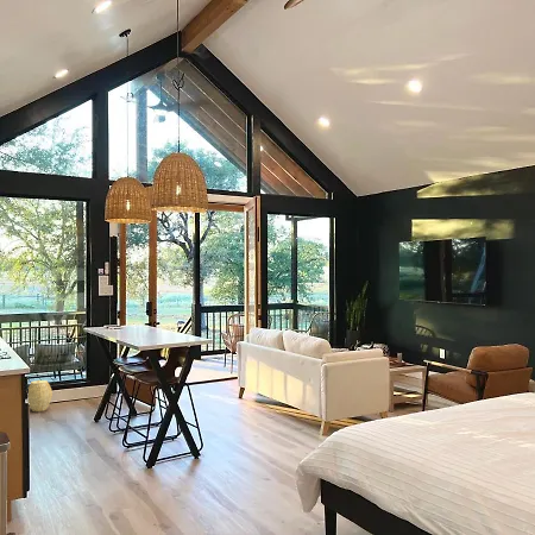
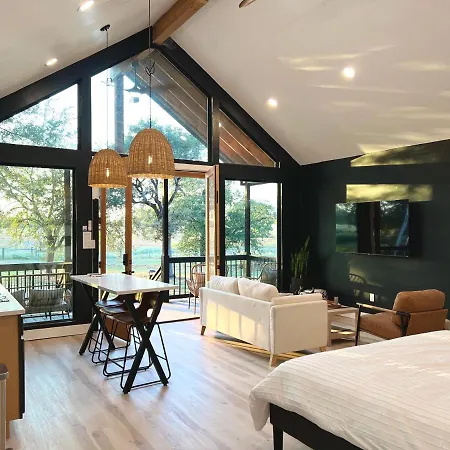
- woven basket (39, 395)
